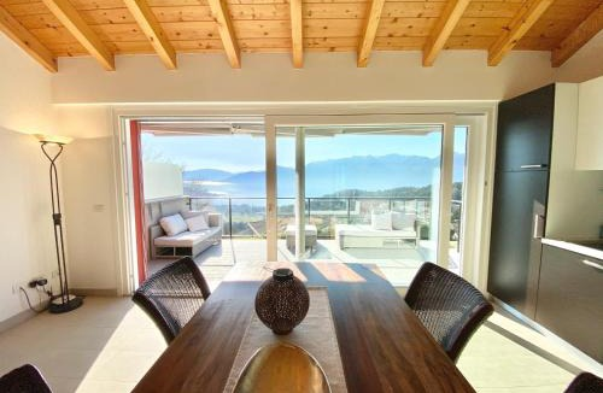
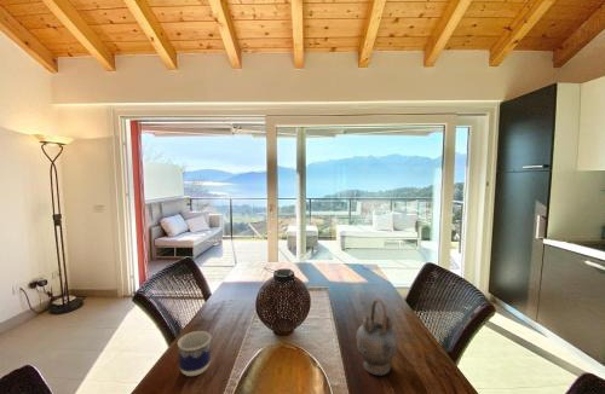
+ teapot (379, 336)
+ cup (196, 352)
